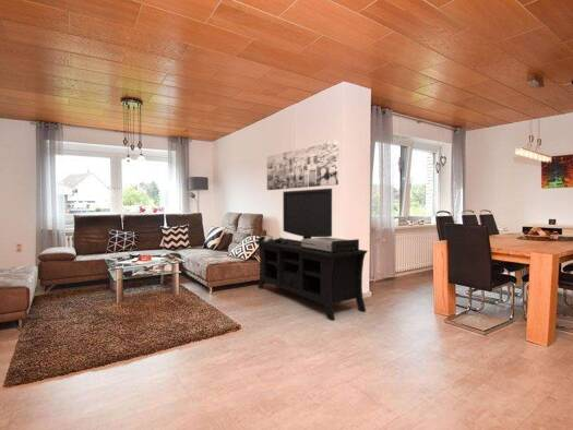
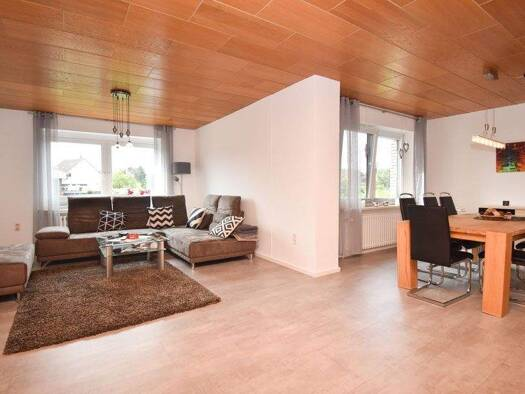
- media console (303, 244)
- wall art (297, 168)
